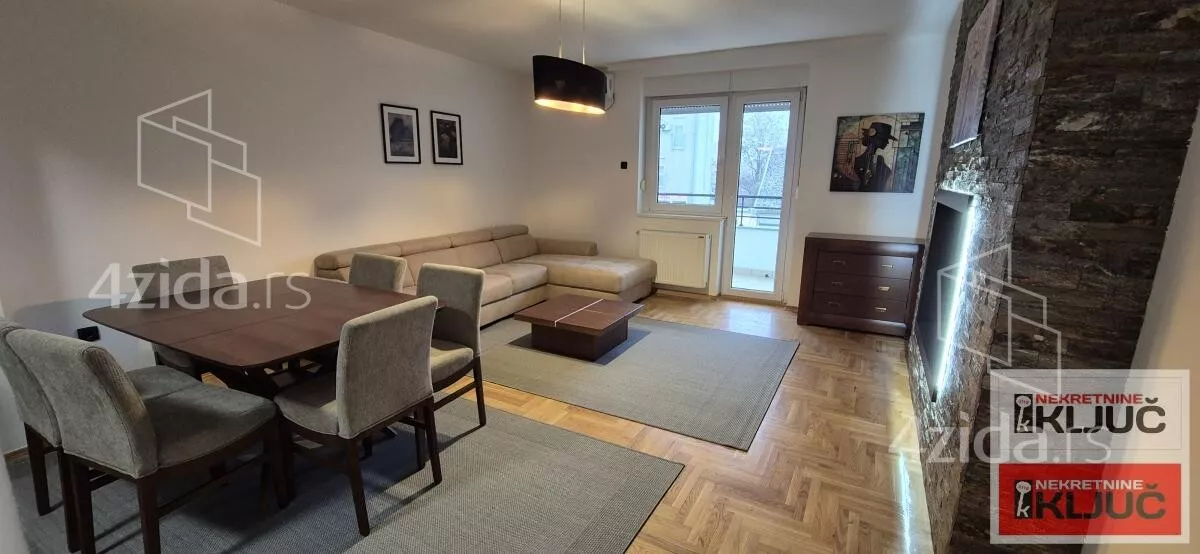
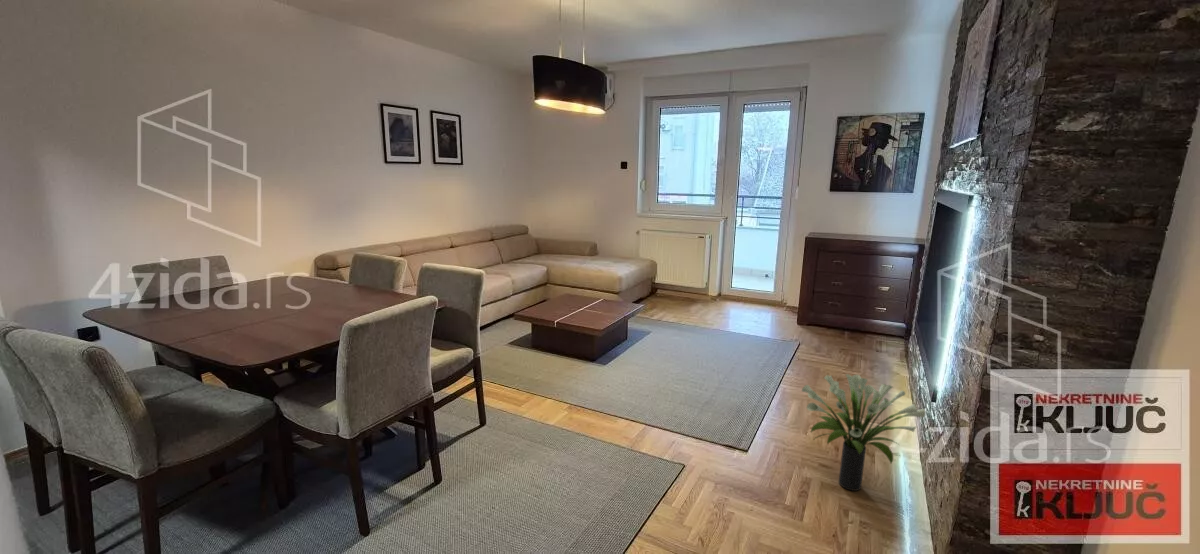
+ potted plant (856, 433)
